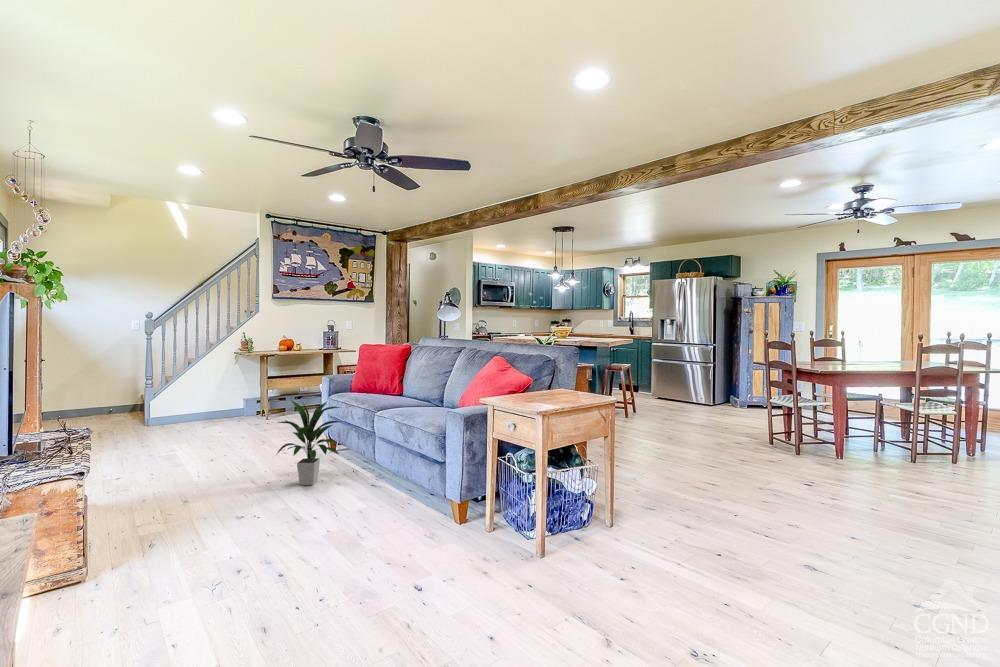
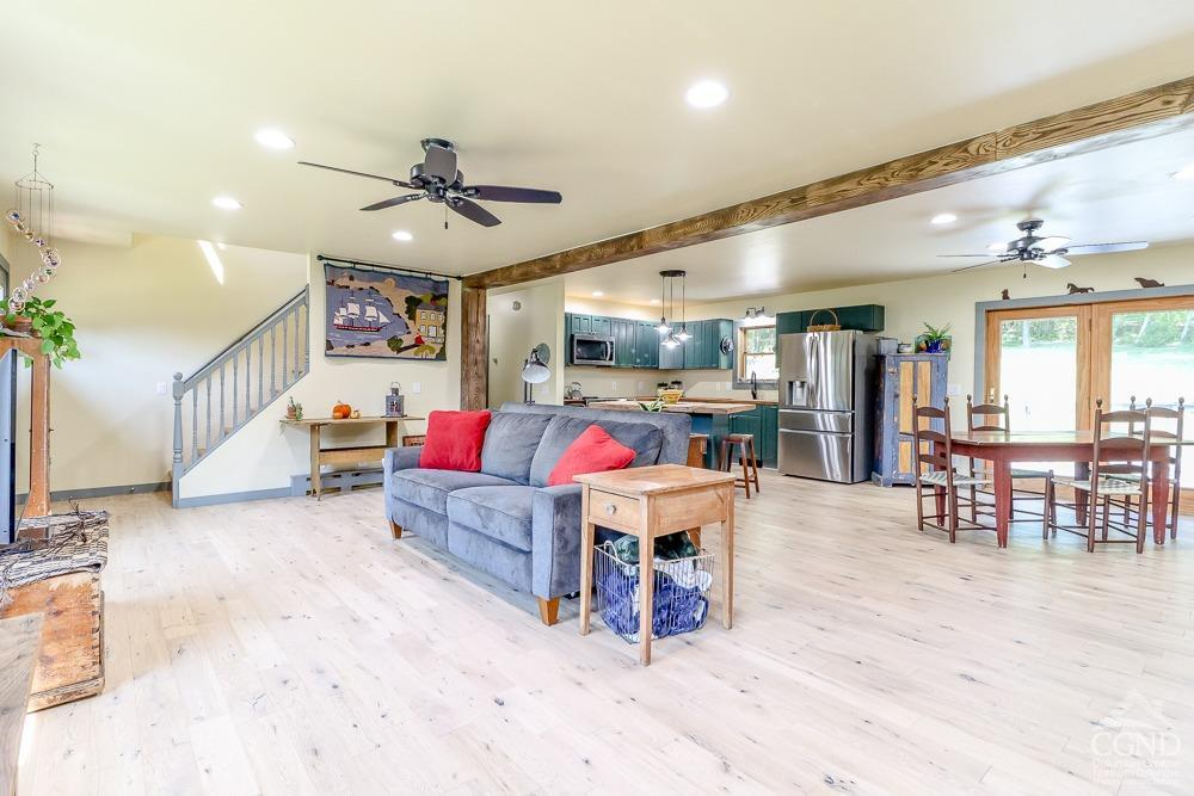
- indoor plant (311, 440)
